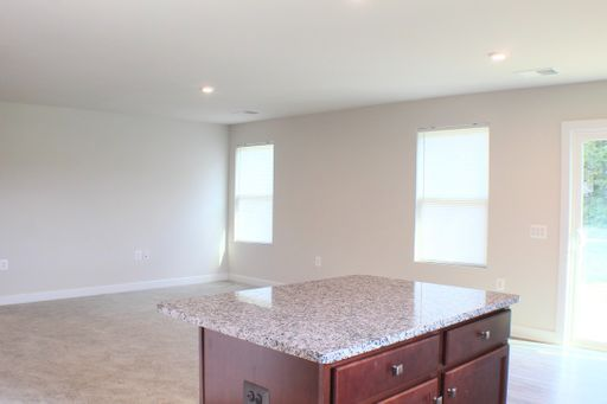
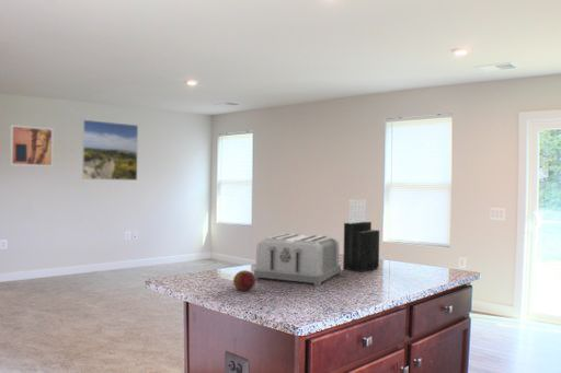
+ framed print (111, 151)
+ wall art (32, 145)
+ knife block (364, 234)
+ fruit (243, 280)
+ toaster (297, 256)
